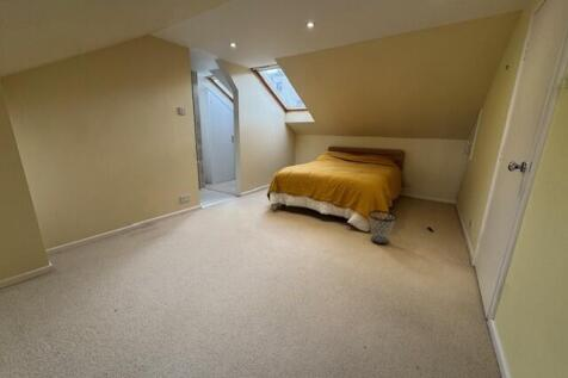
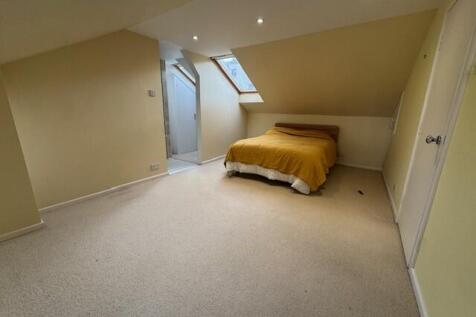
- wastebasket (381, 228)
